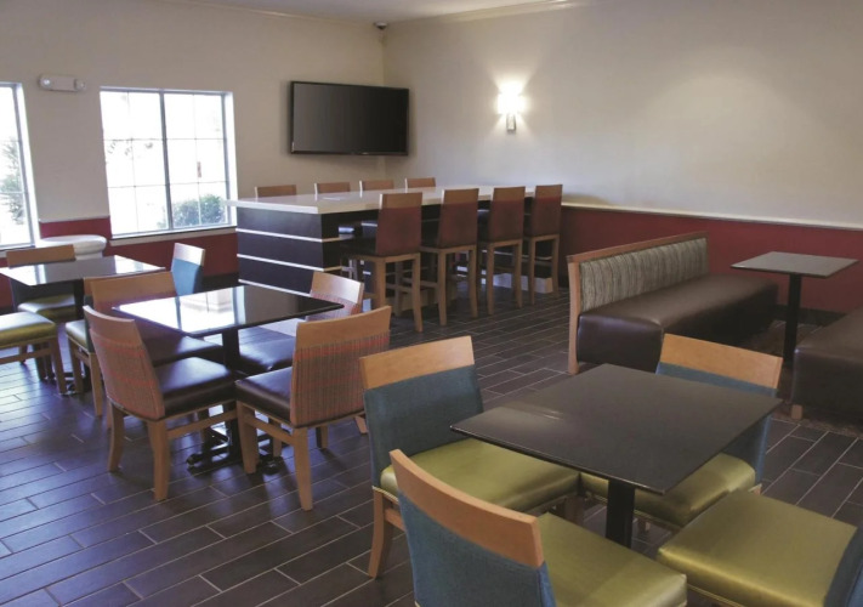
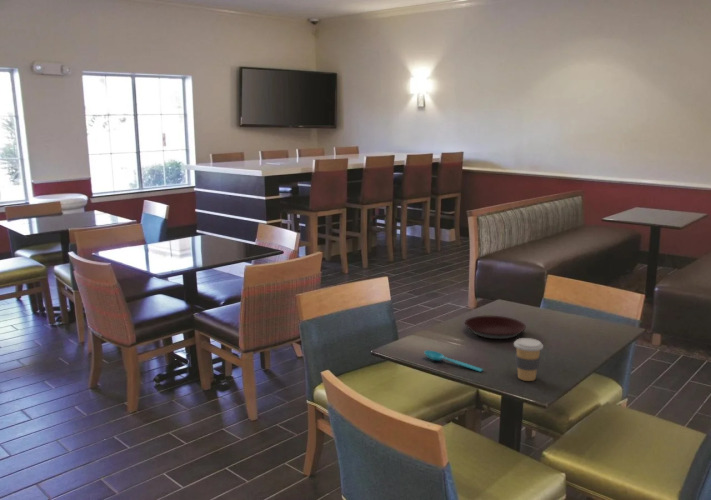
+ plate (494, 328)
+ coffee cup (527, 359)
+ spoon (452, 360)
